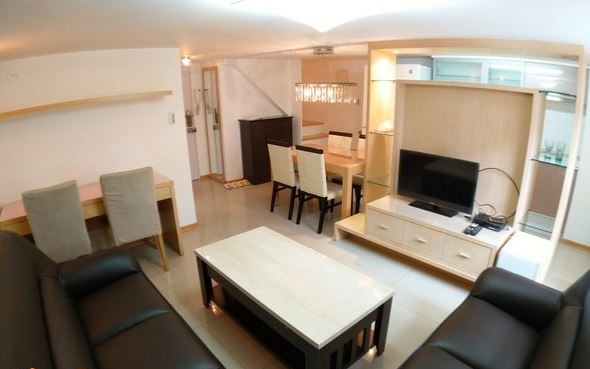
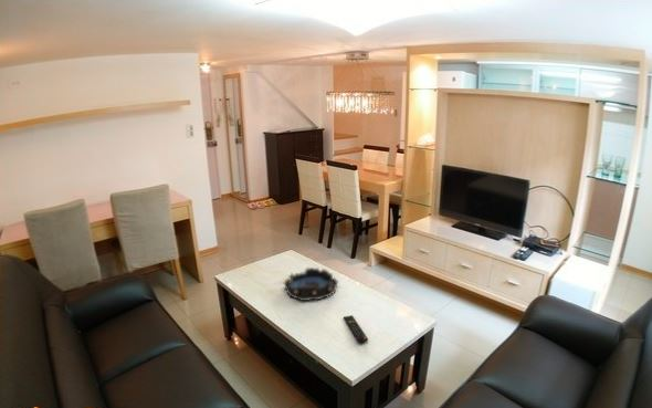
+ remote control (355, 328)
+ decorative bowl (311, 282)
